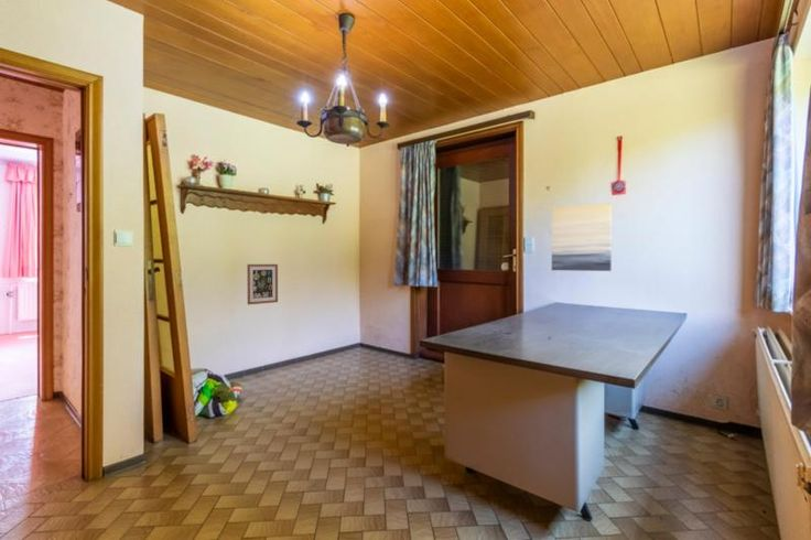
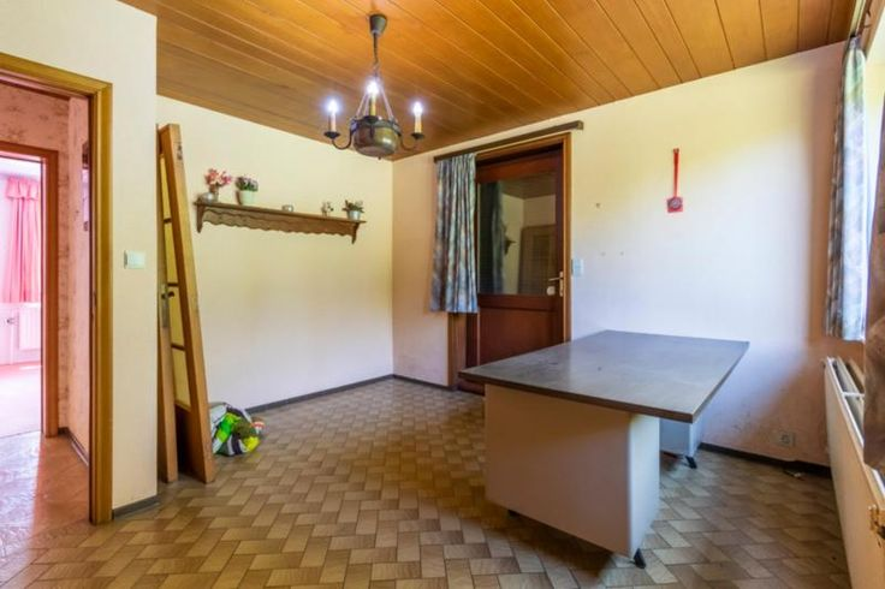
- wall art (262, 283)
- wall art (580, 238)
